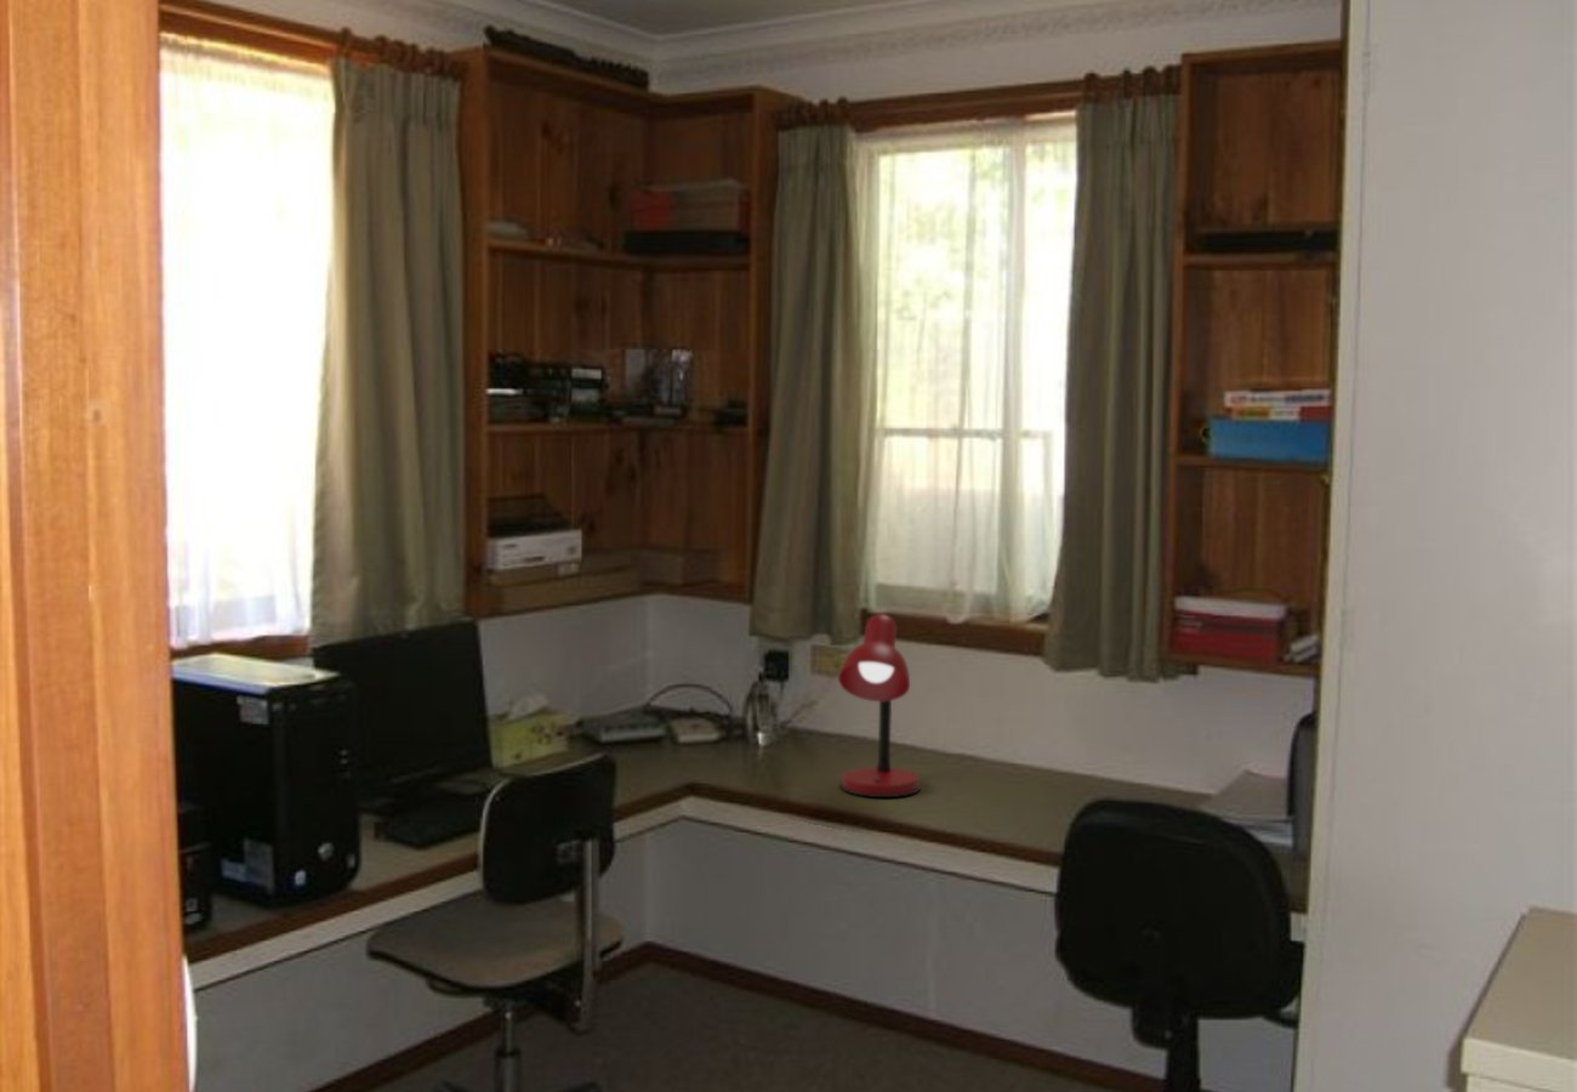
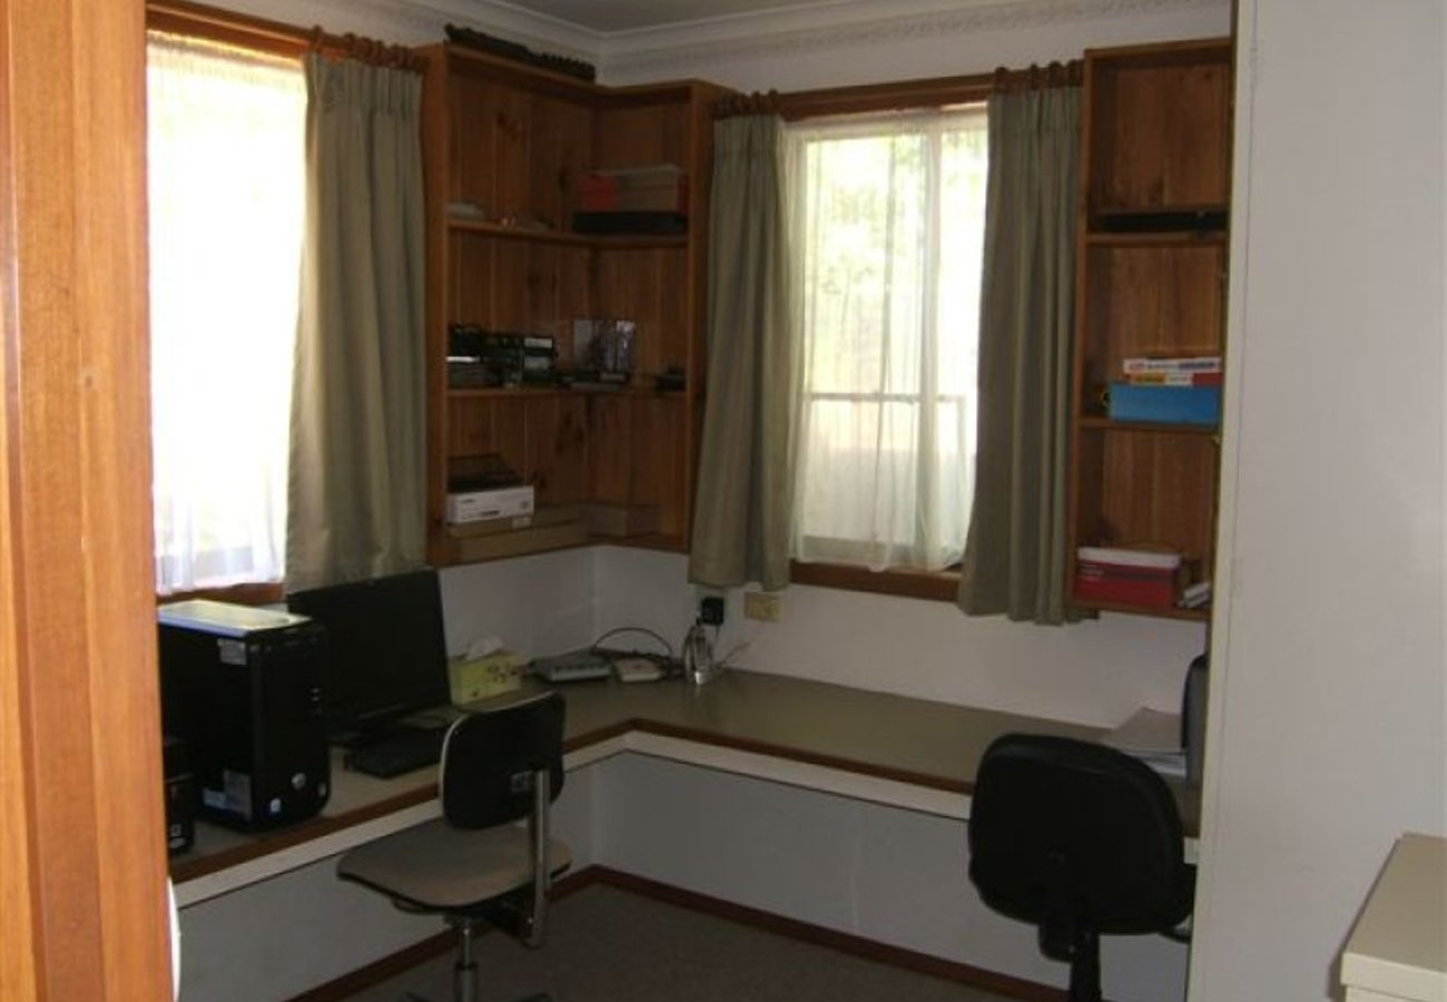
- desk lamp (879, 704)
